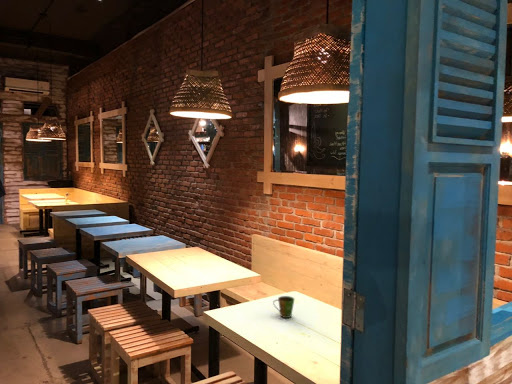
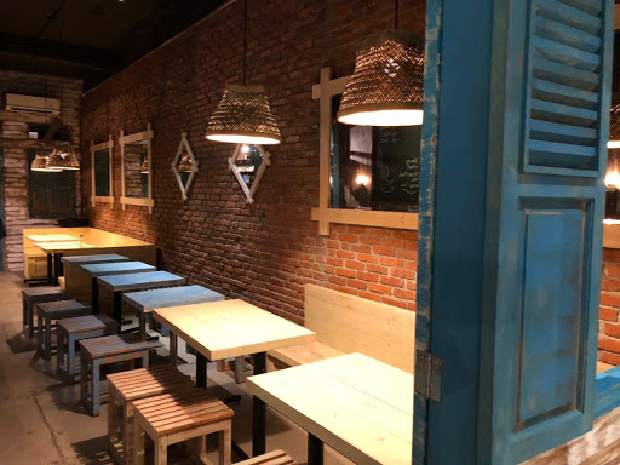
- cup (283, 307)
